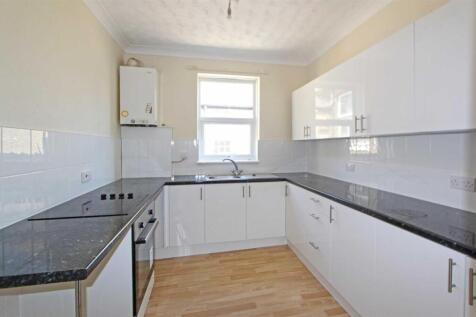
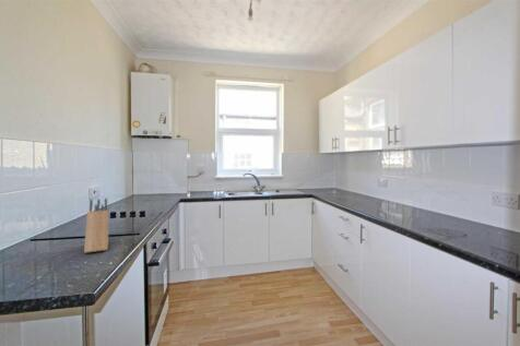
+ knife block (97, 223)
